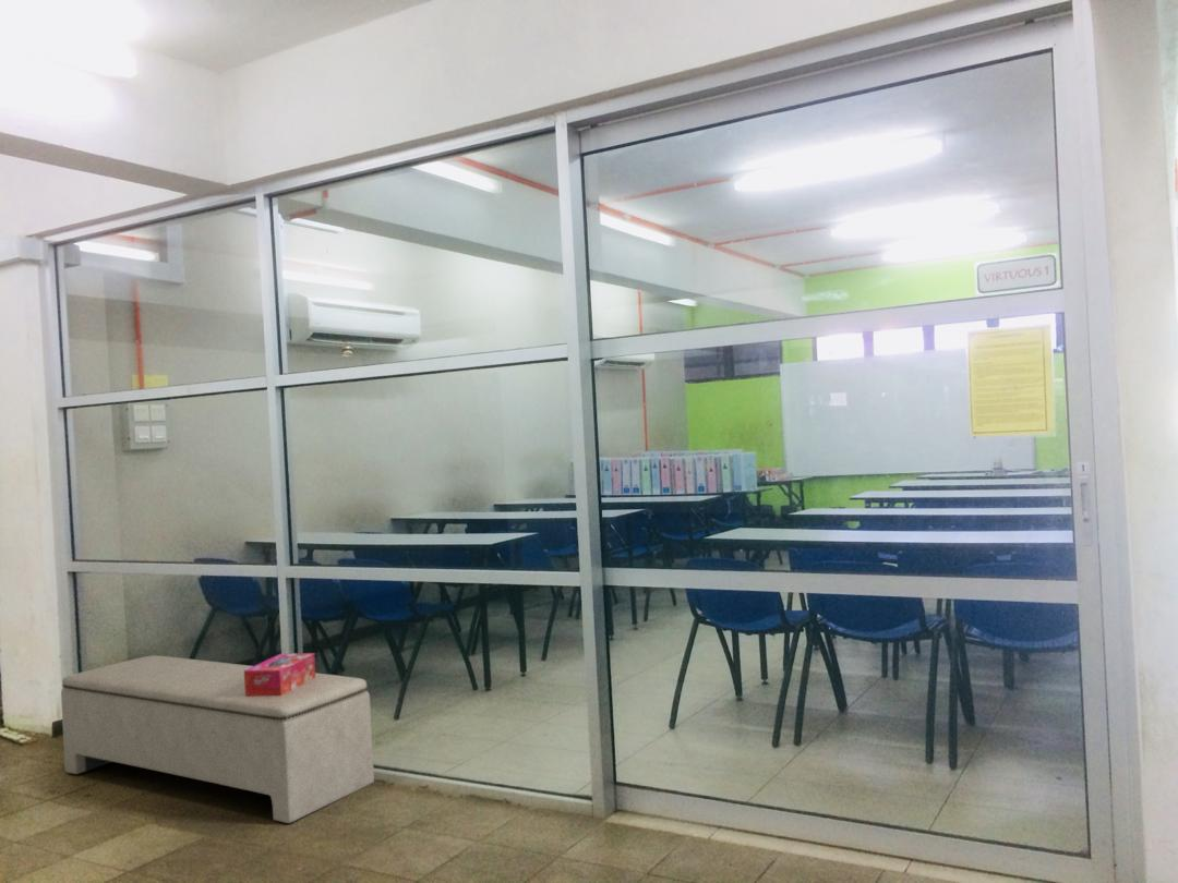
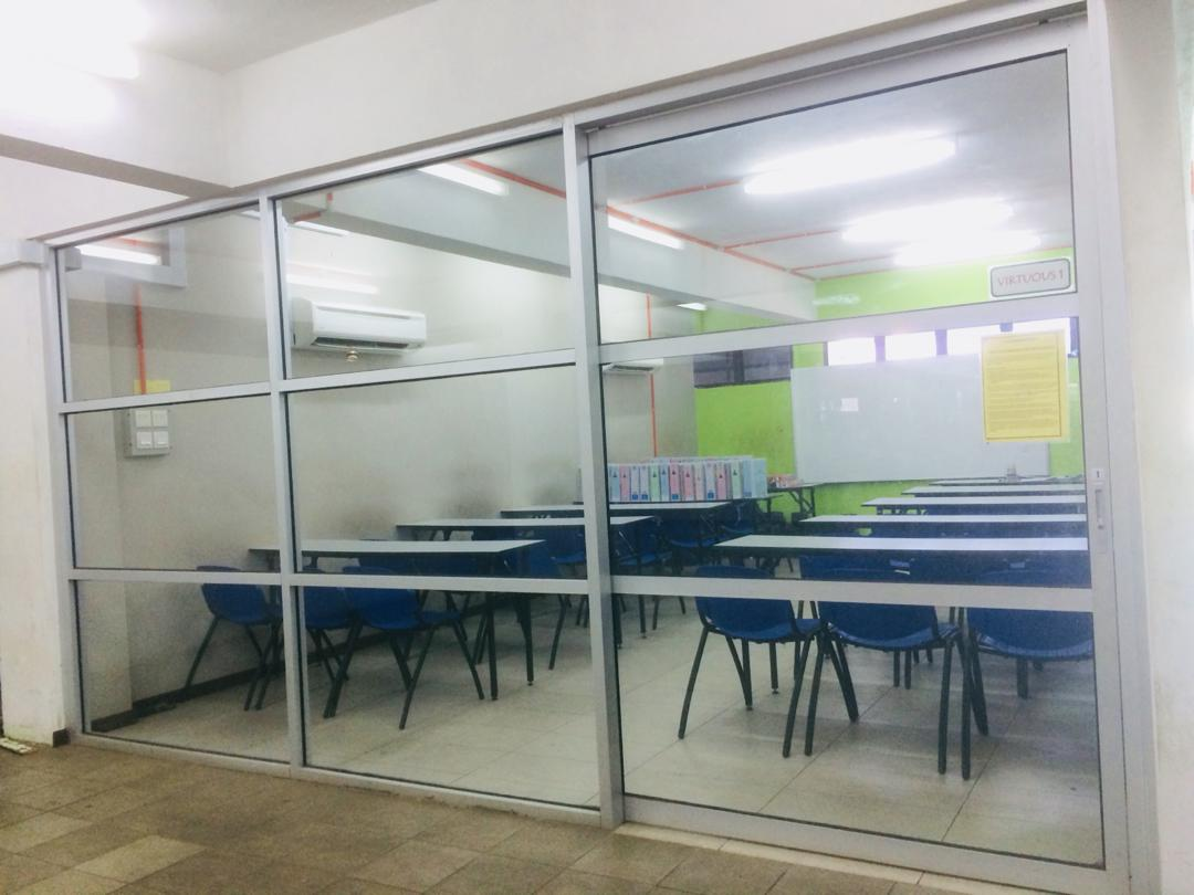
- tissue box (280, 673)
- bench (209, 726)
